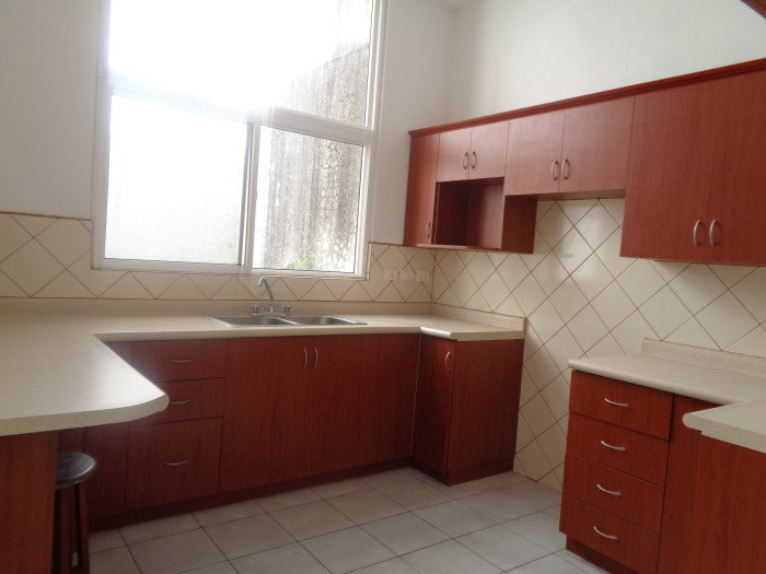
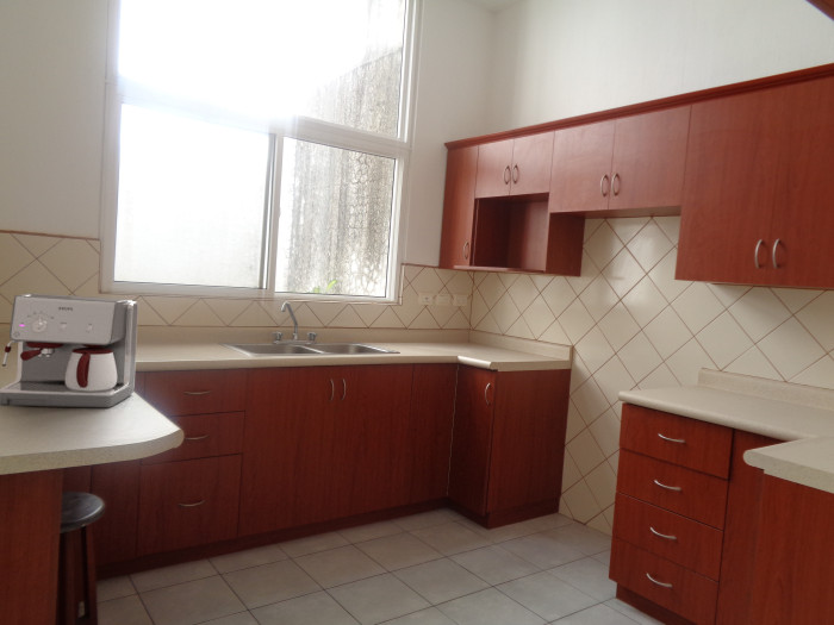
+ coffee maker (71, 348)
